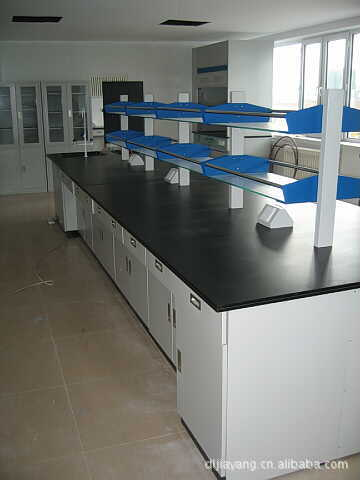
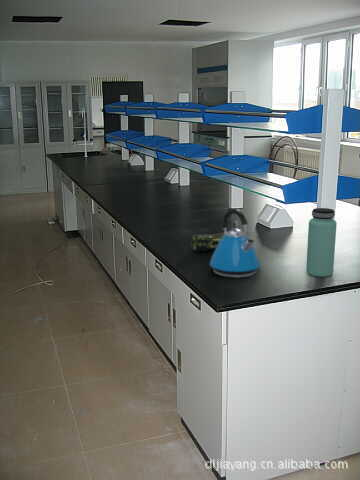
+ bottle (321, 241)
+ kettle (234, 240)
+ pencil case (214, 240)
